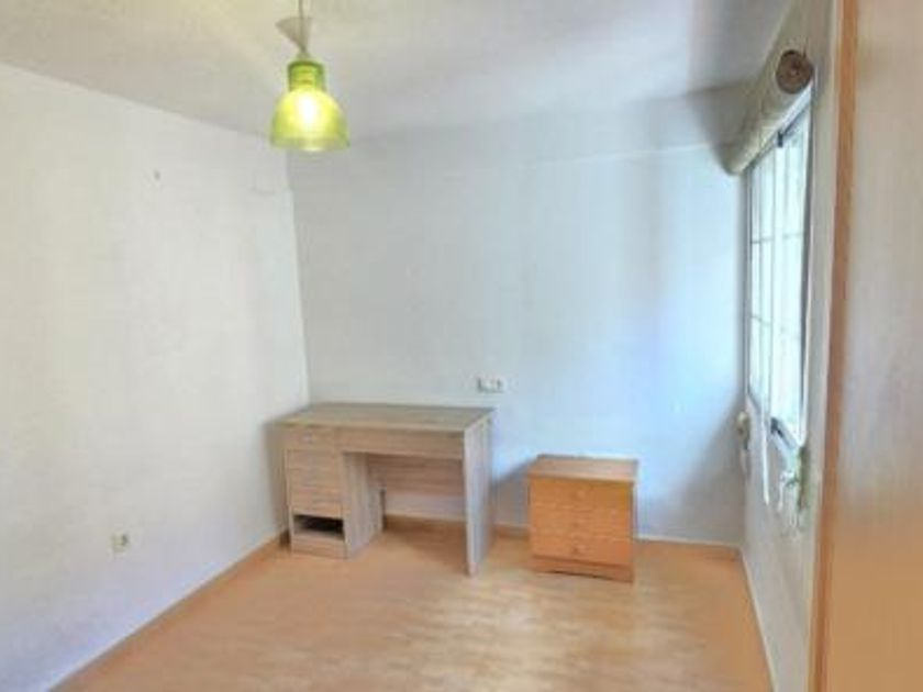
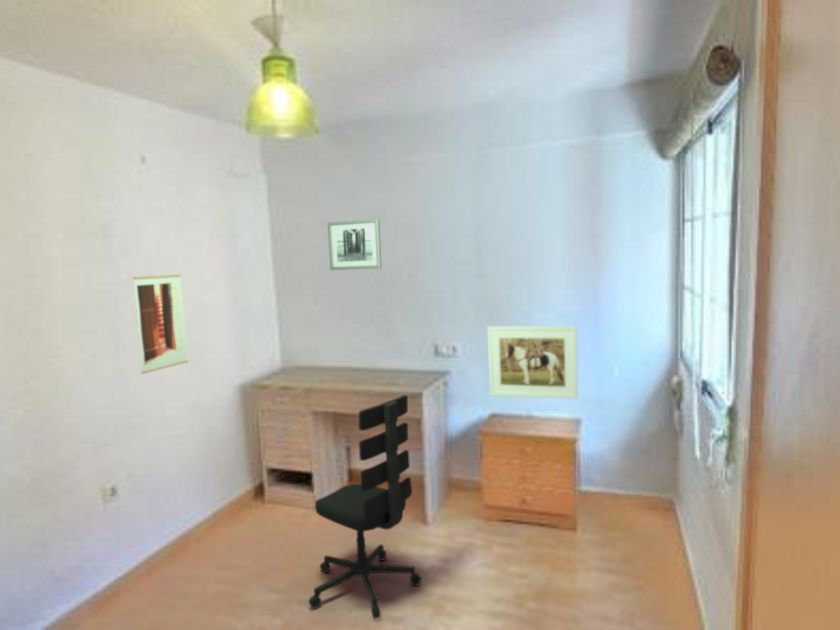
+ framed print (531, 361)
+ wall art (354, 245)
+ office chair (355, 492)
+ wall art (162, 322)
